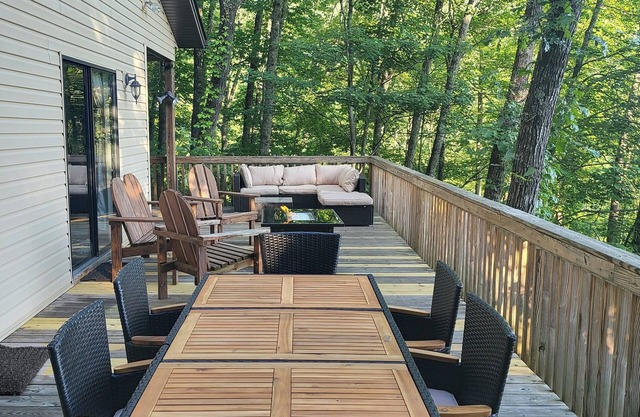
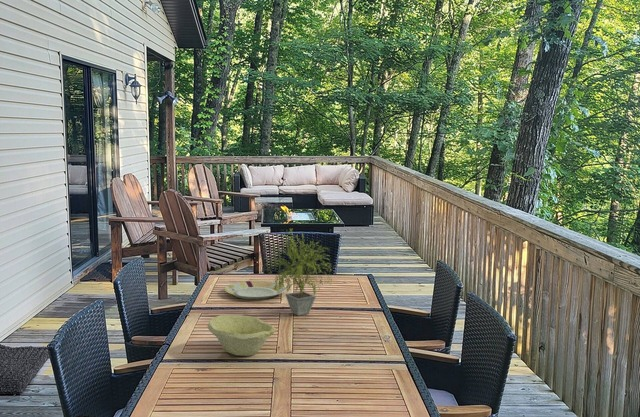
+ potted plant (300, 272)
+ bowl (241, 335)
+ plate (255, 290)
